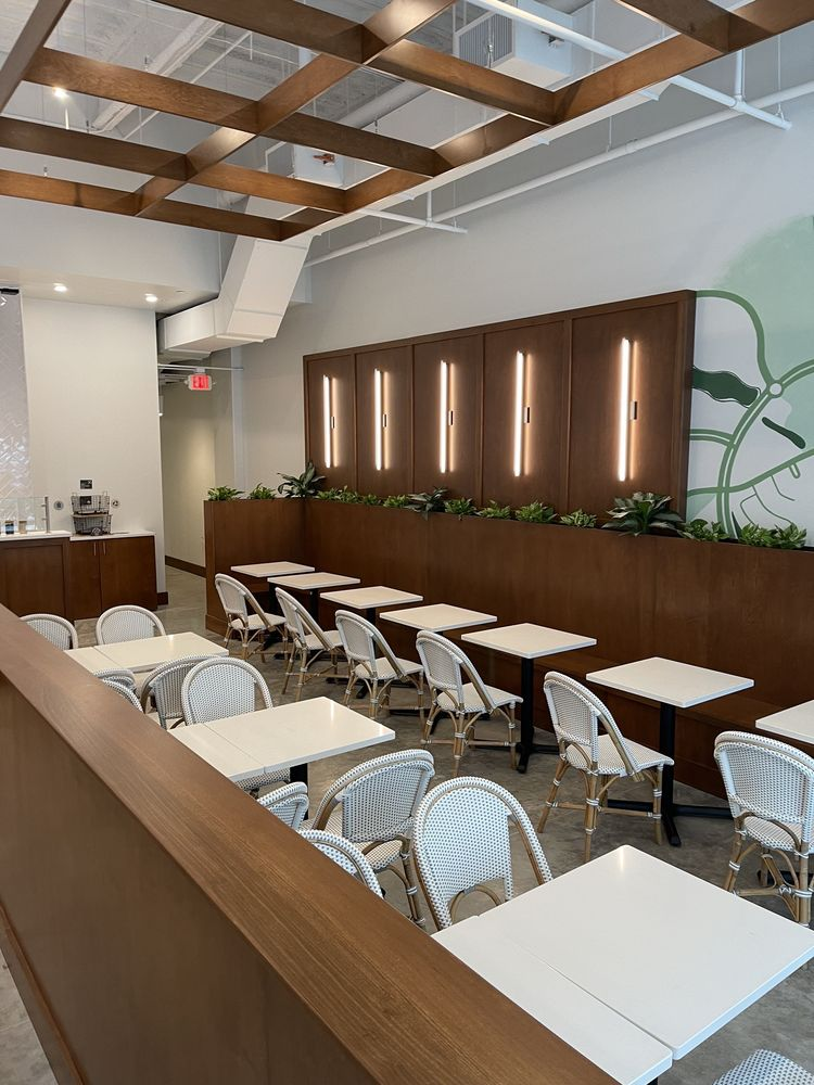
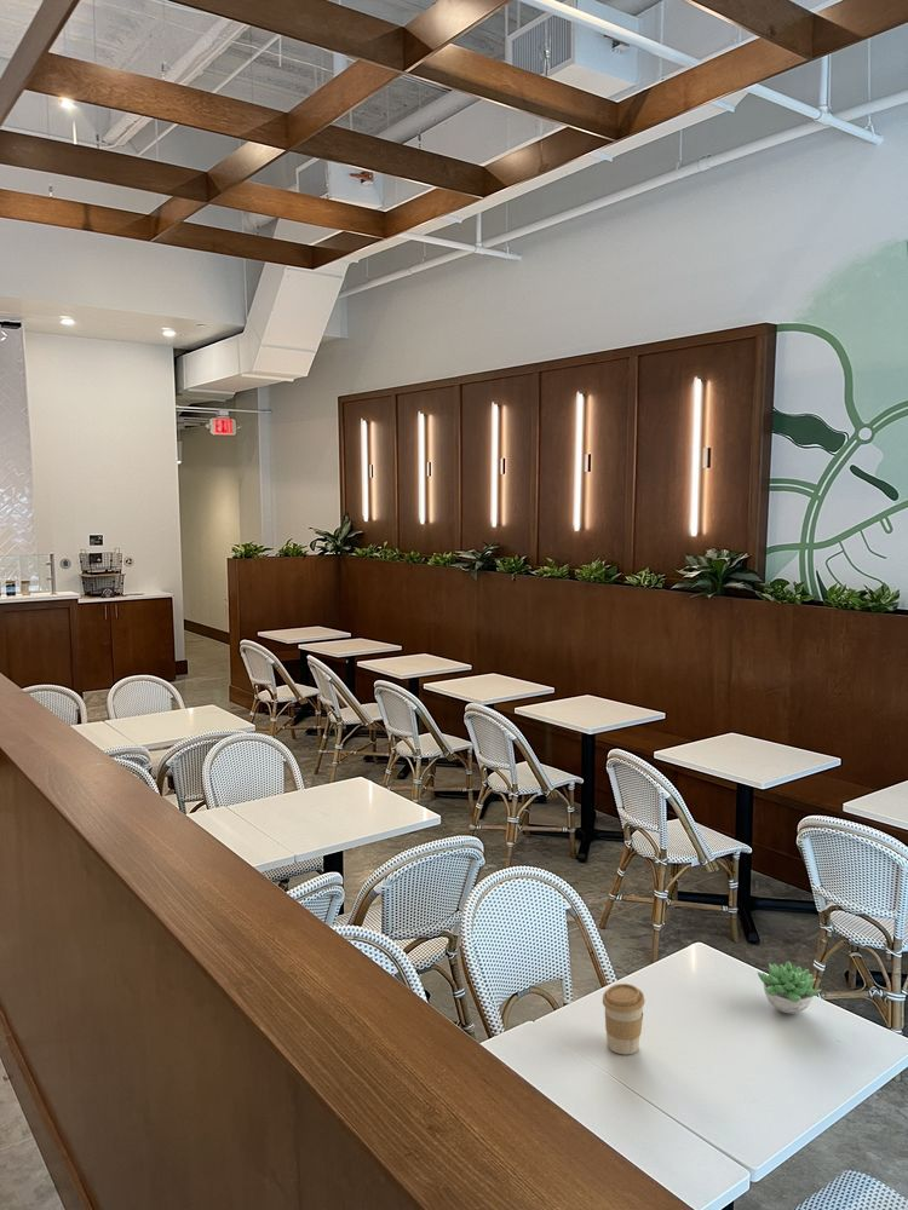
+ coffee cup (622, 1018)
+ succulent plant (788, 989)
